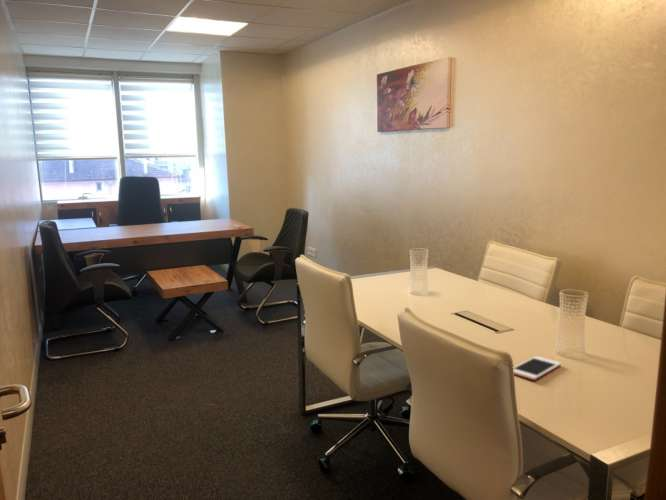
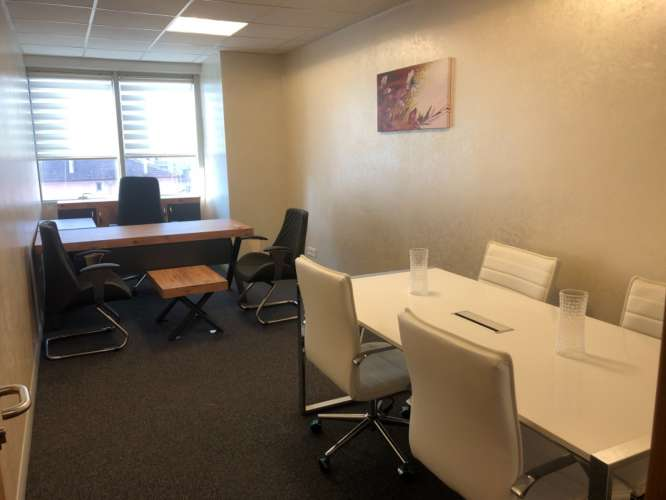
- cell phone (535, 367)
